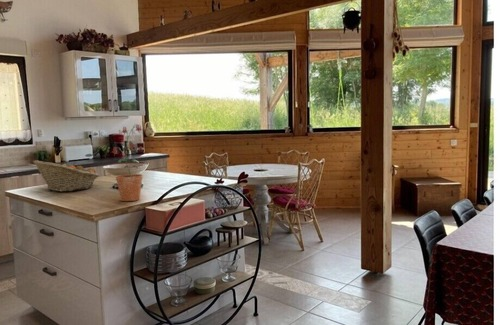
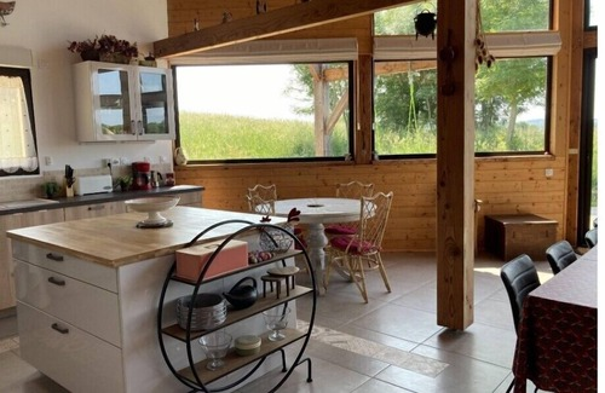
- potted plant (126, 162)
- fruit basket (66, 173)
